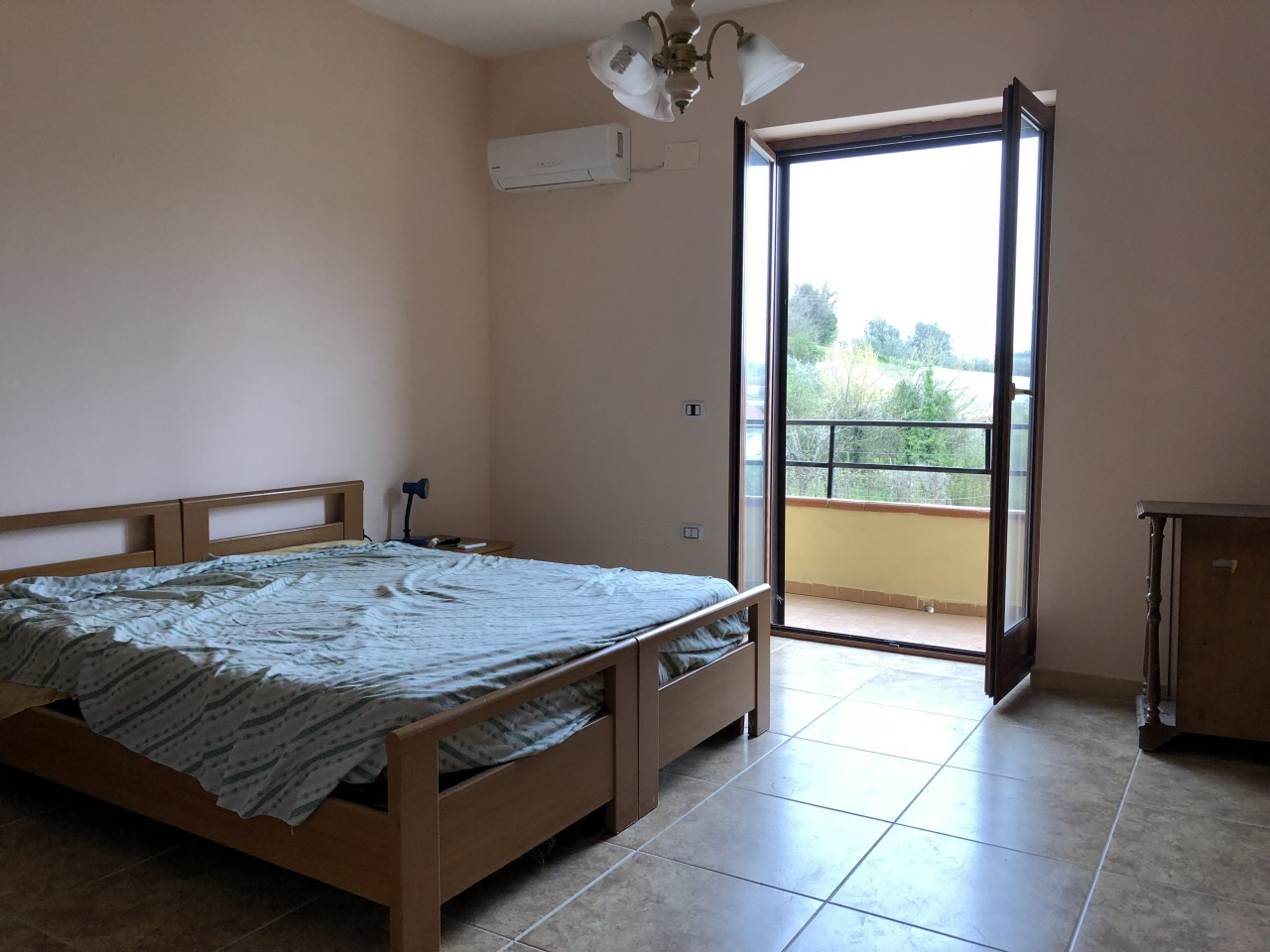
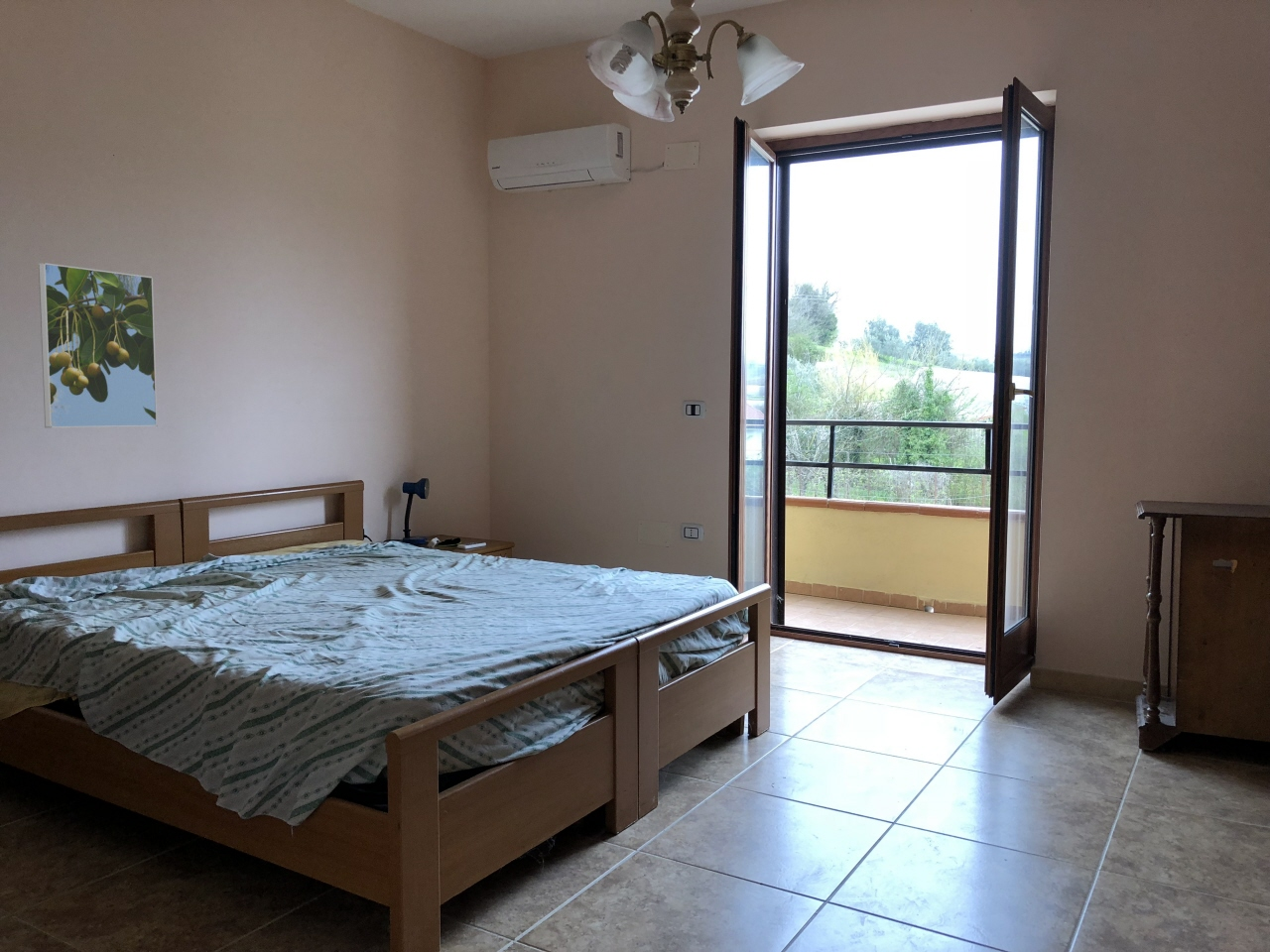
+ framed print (100, 349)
